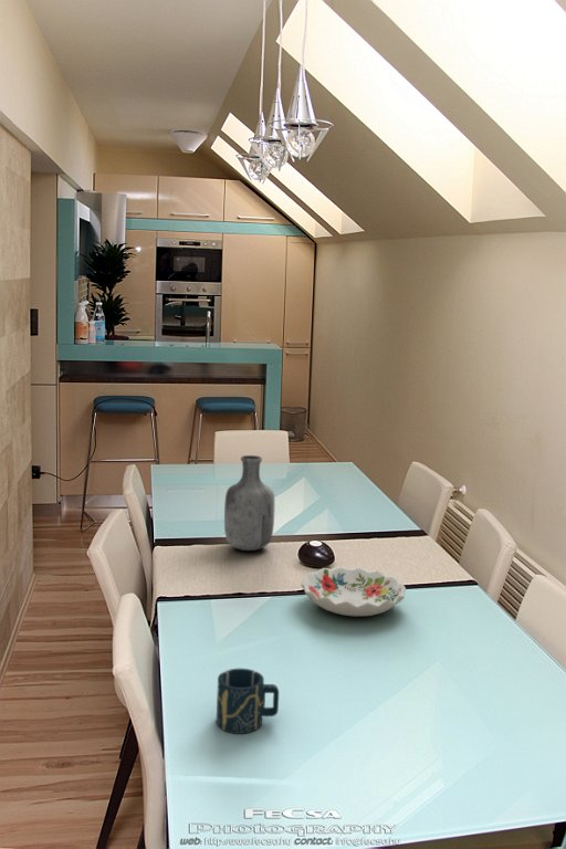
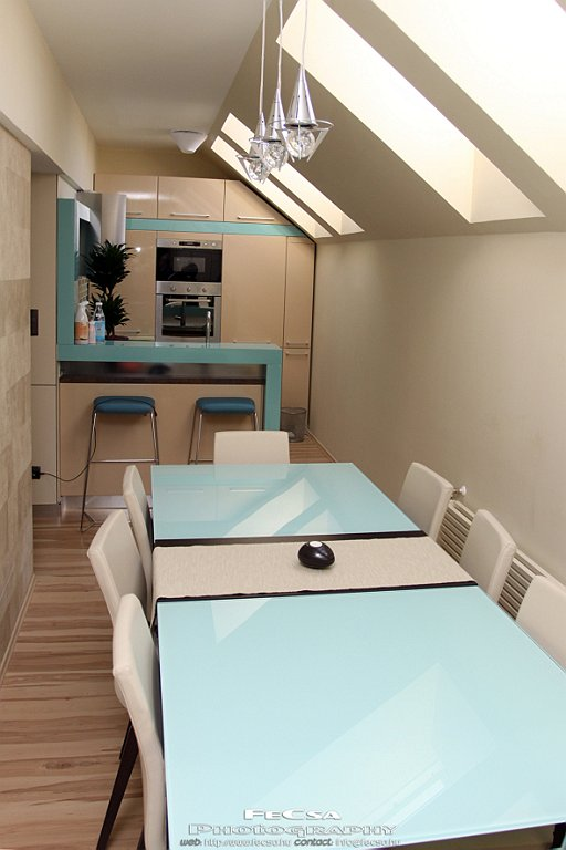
- vase (250, 503)
- decorative bowl (353, 595)
- cup (248, 700)
